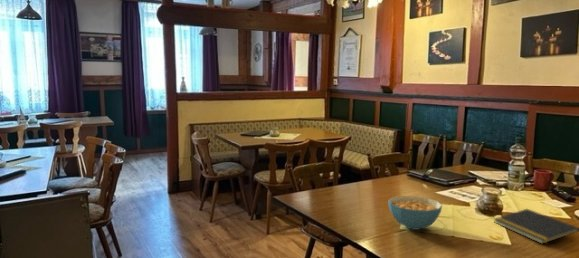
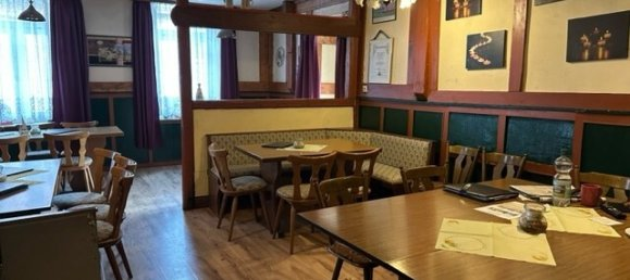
- notepad (534, 224)
- cereal bowl (414, 214)
